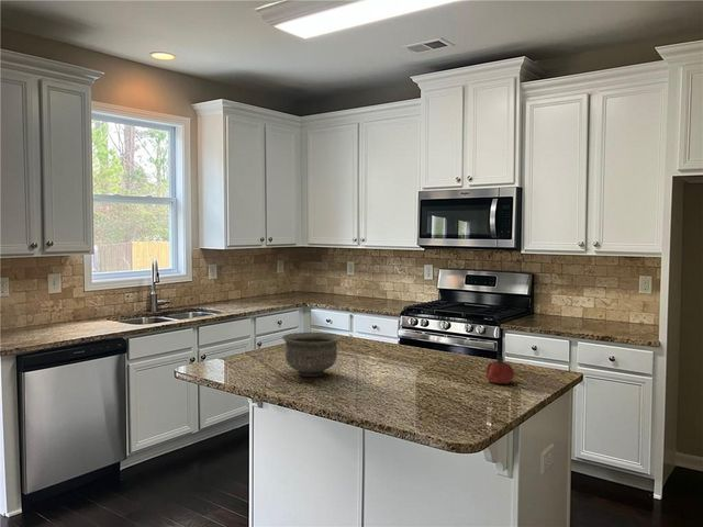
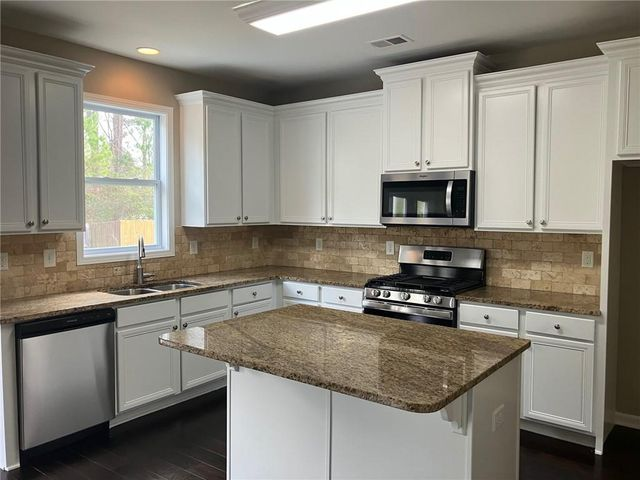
- bowl (311, 355)
- fruit (499, 368)
